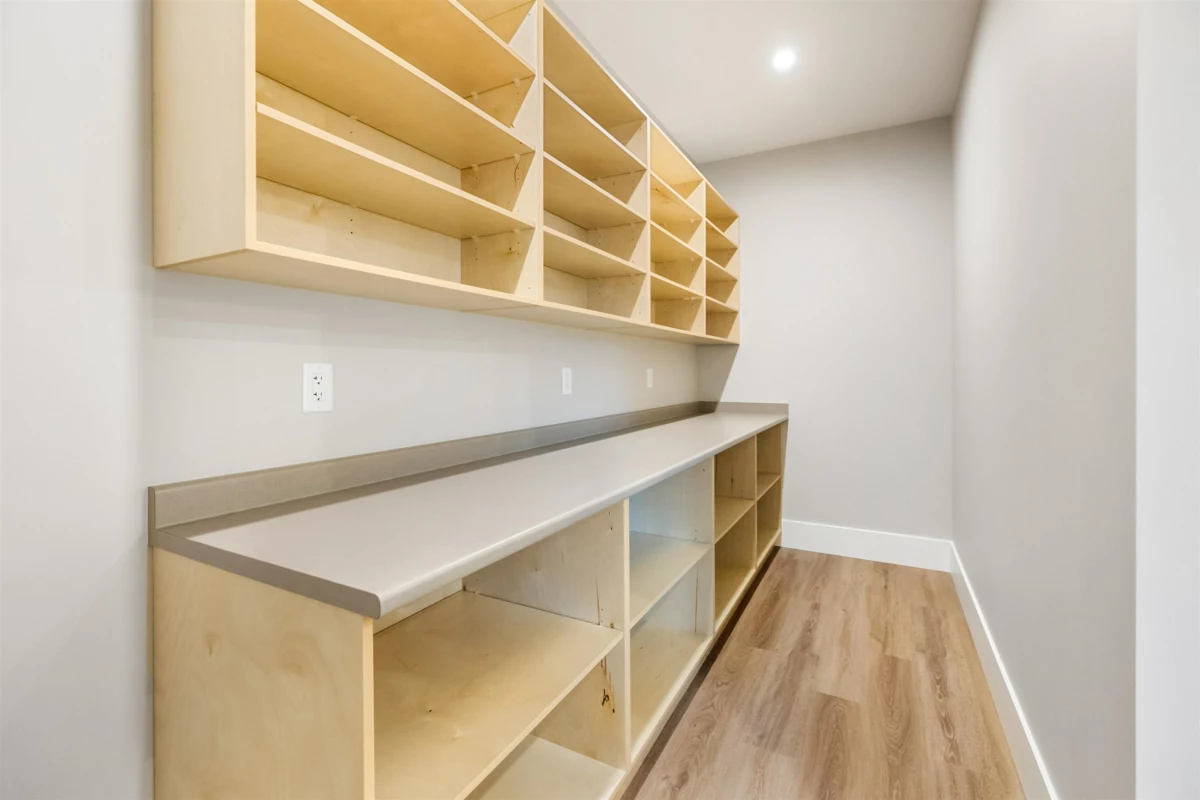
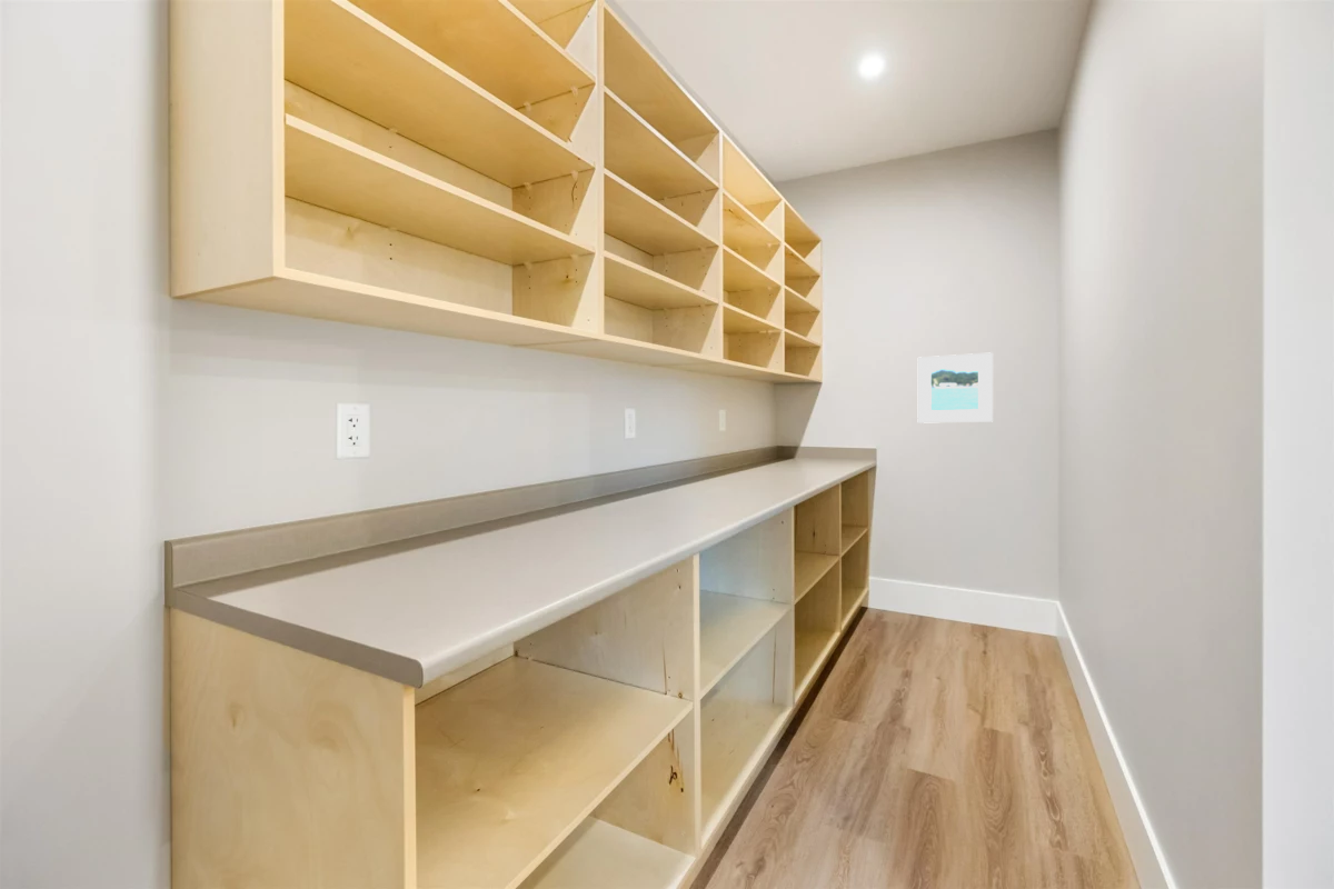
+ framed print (954, 388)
